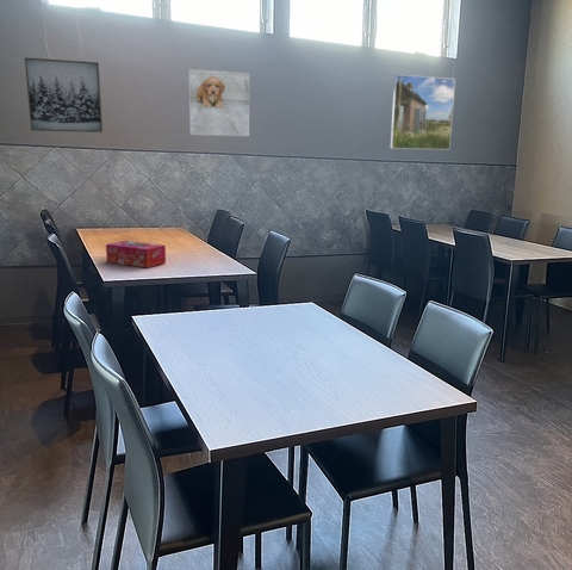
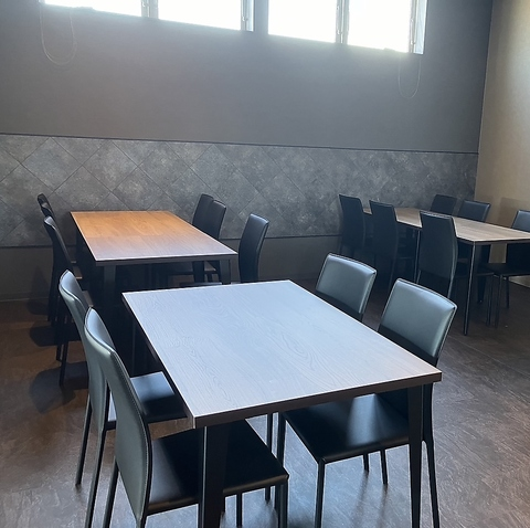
- tissue box (136, 253)
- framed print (422, 113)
- wall art (64, 95)
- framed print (219, 104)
